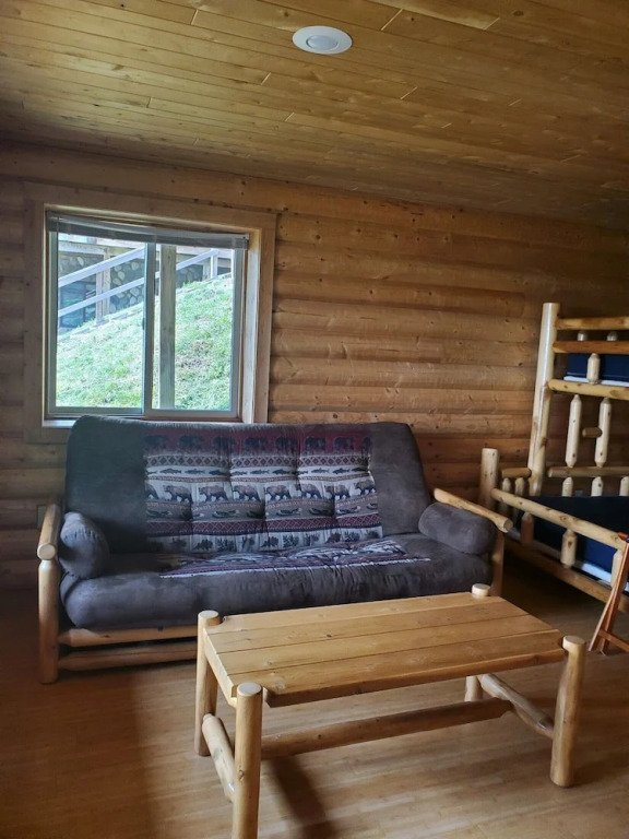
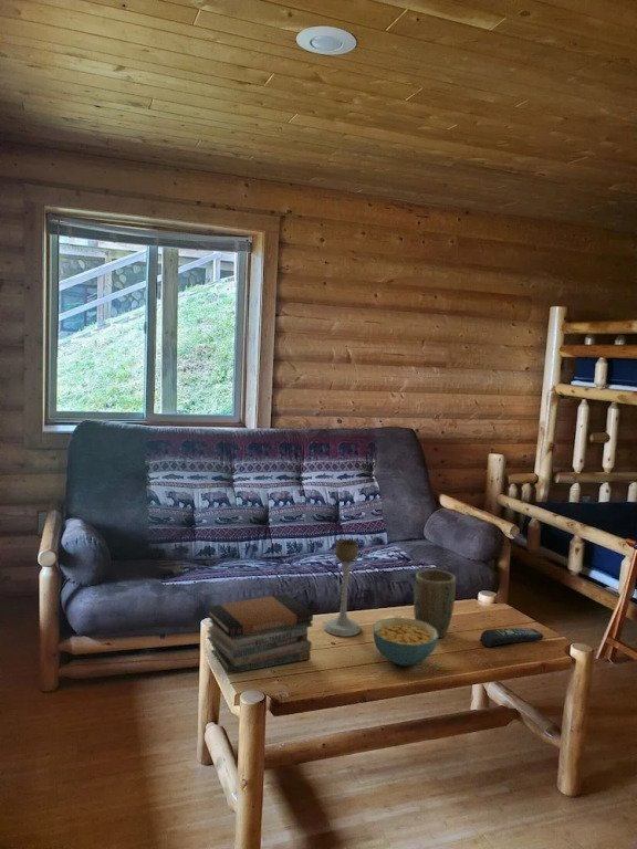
+ remote control (511, 636)
+ plant pot (434, 604)
+ book stack (259, 632)
+ cereal bowl (404, 646)
+ candle holder (344, 585)
